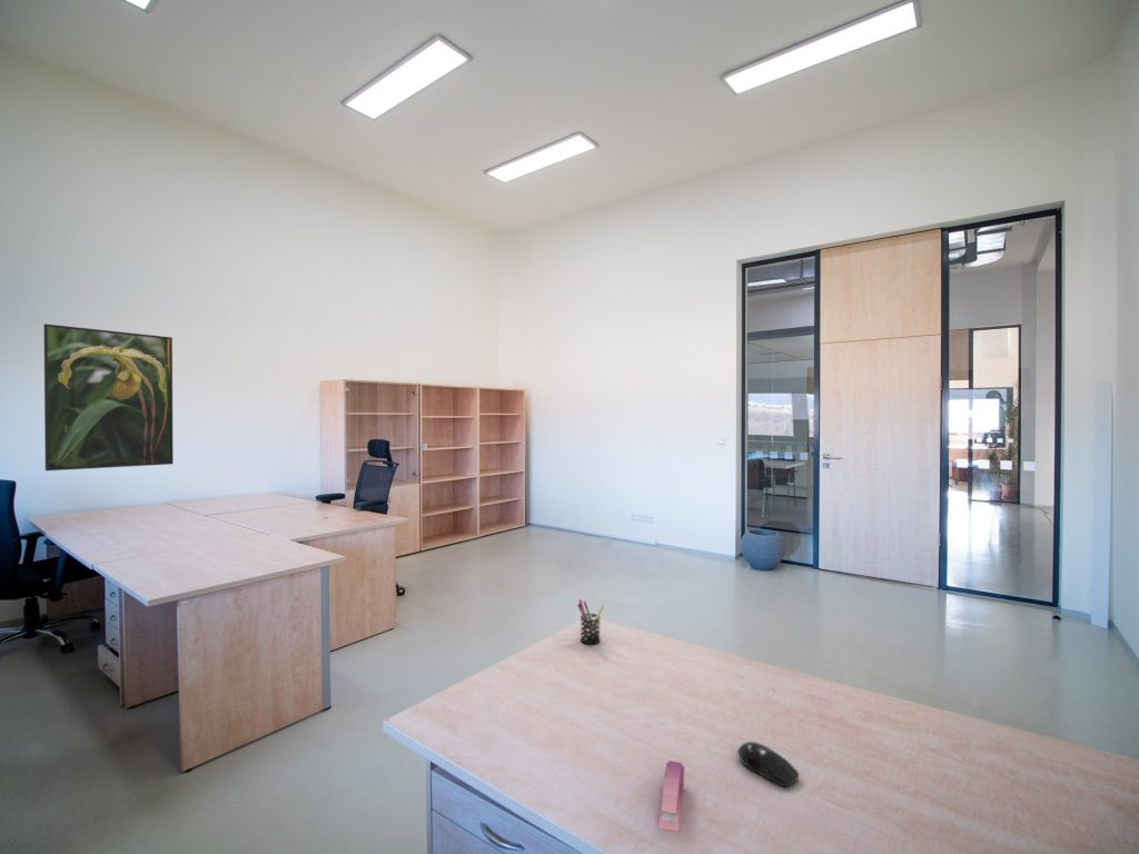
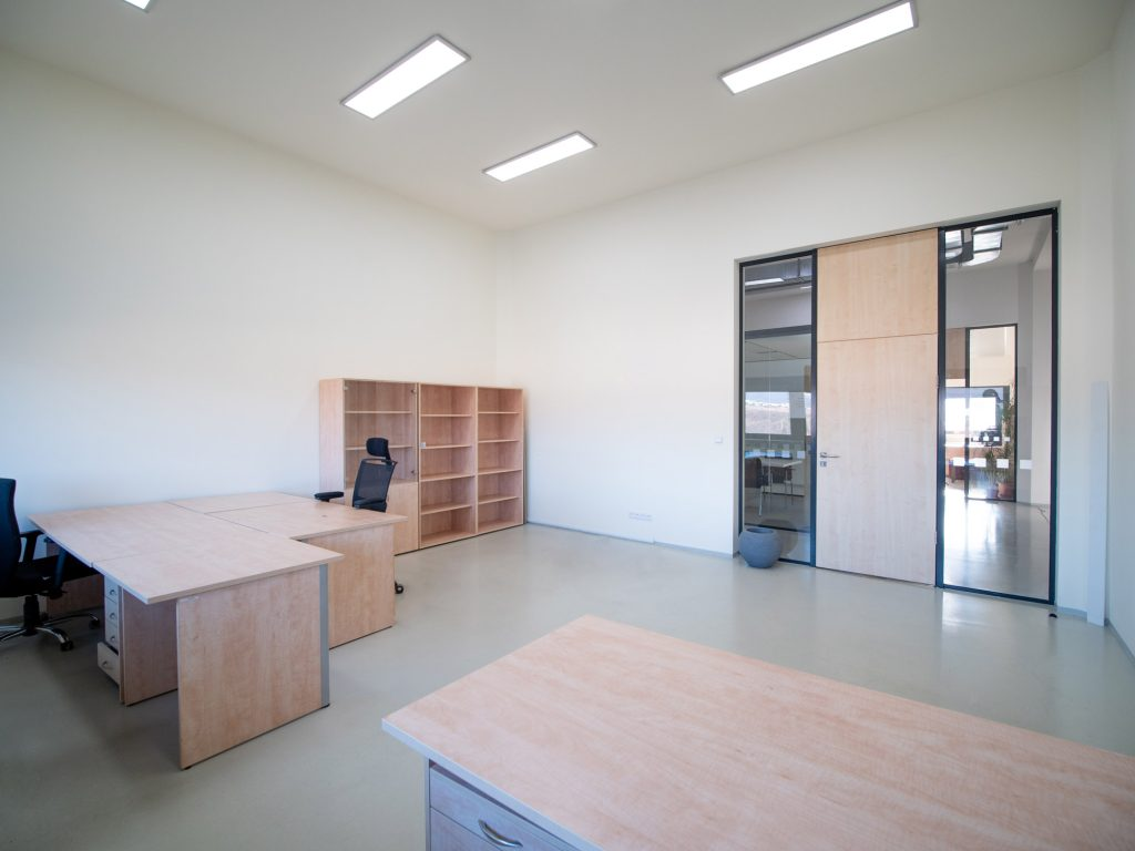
- computer mouse (767, 761)
- pen holder (588, 620)
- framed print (112, 399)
- stapler (672, 788)
